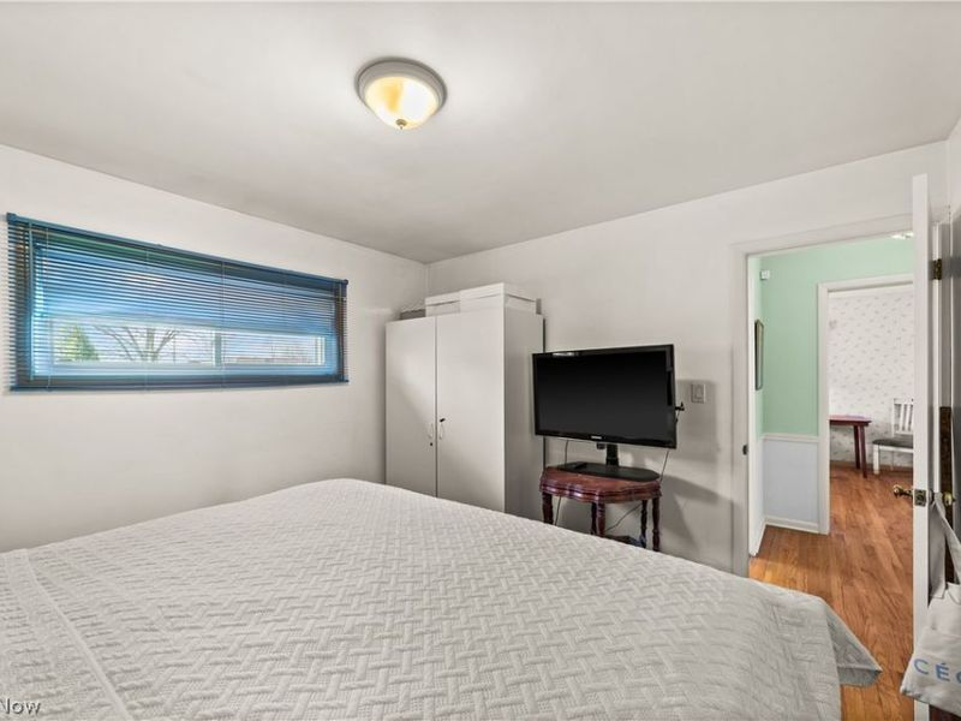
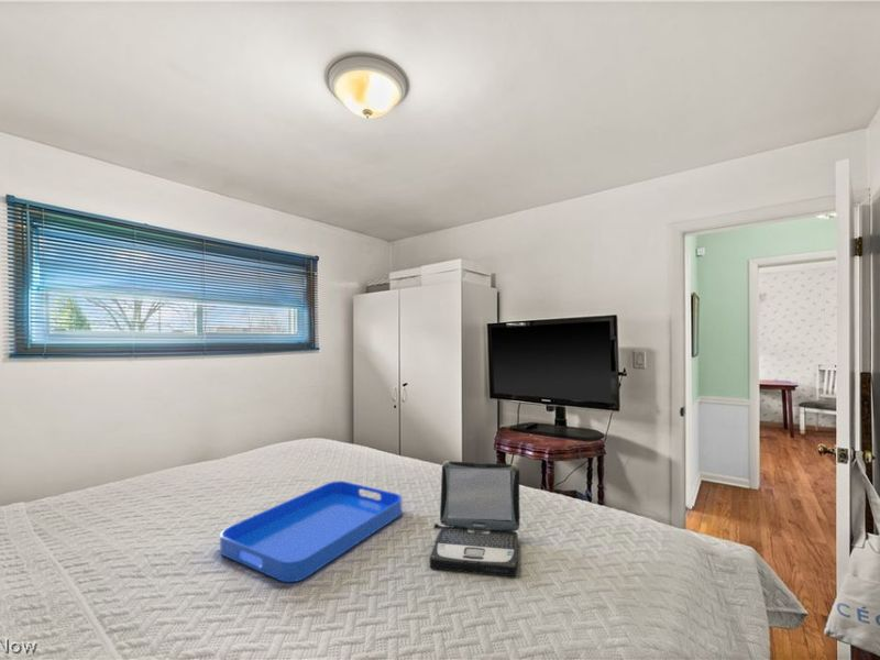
+ serving tray (319, 521)
+ laptop (475, 510)
